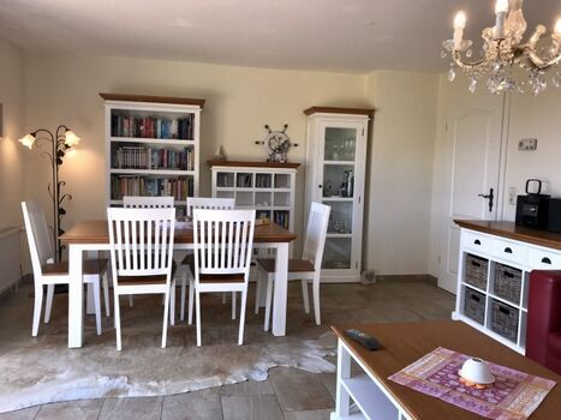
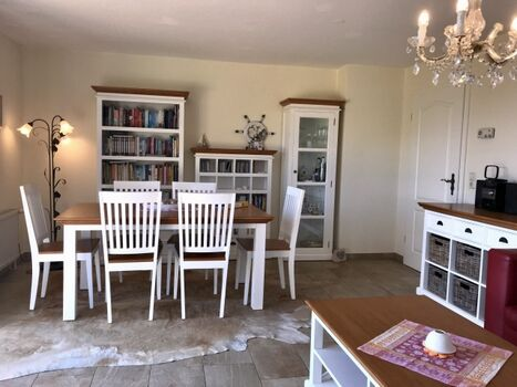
- remote control (359, 336)
